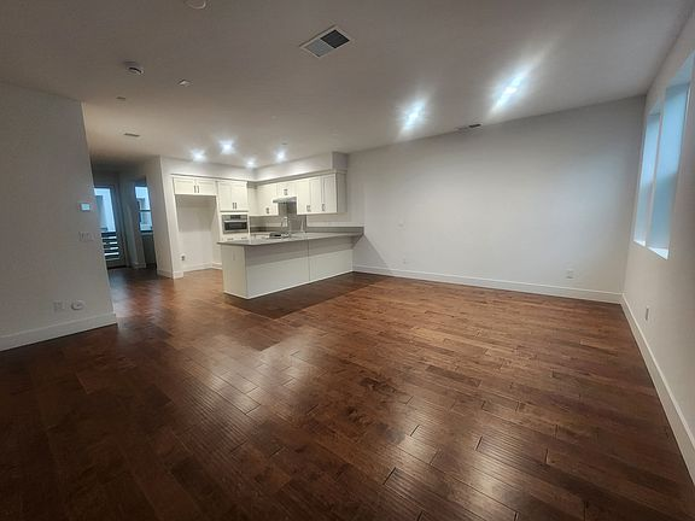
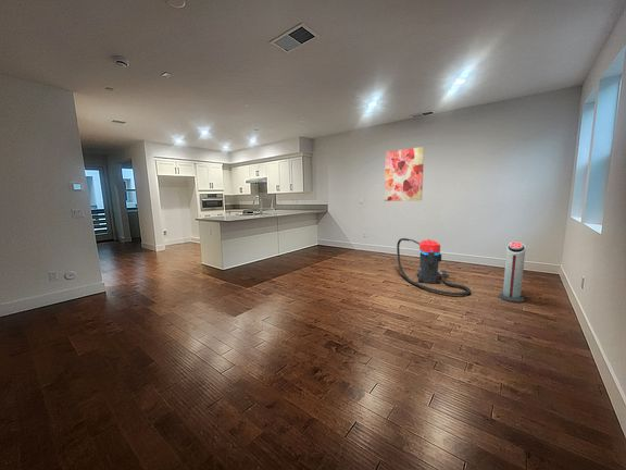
+ wall art (403, 175)
+ air purifier (513, 270)
+ vacuum cleaner (429, 261)
